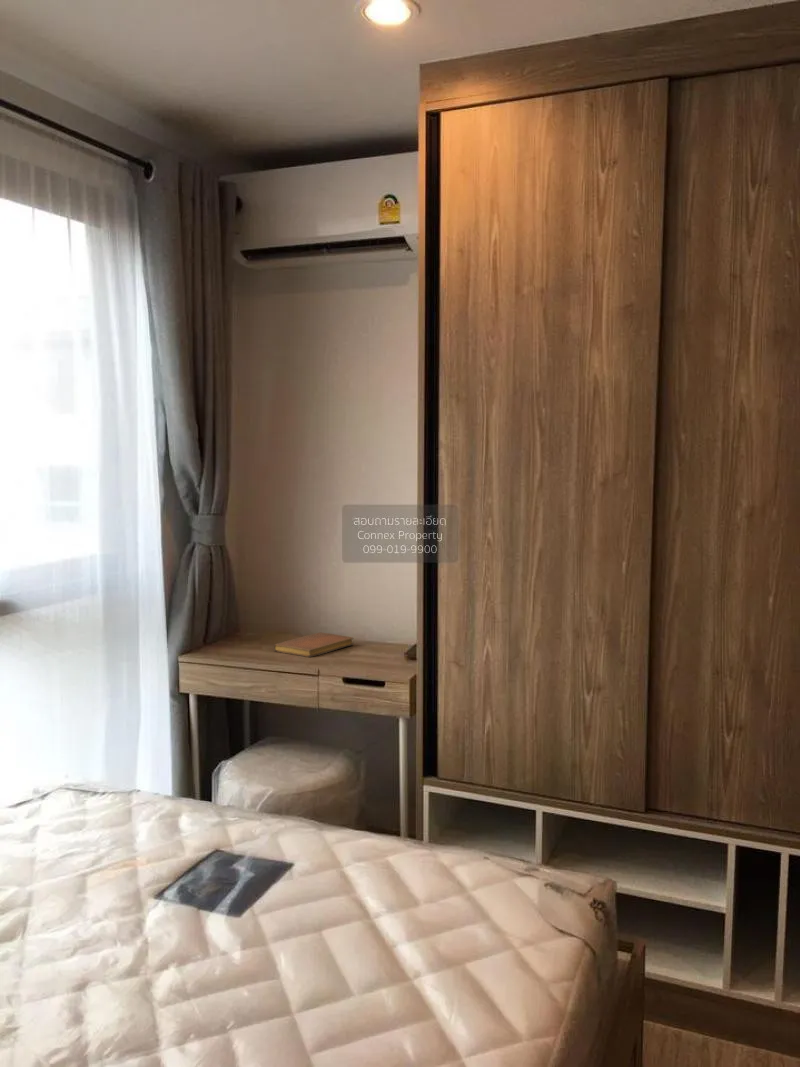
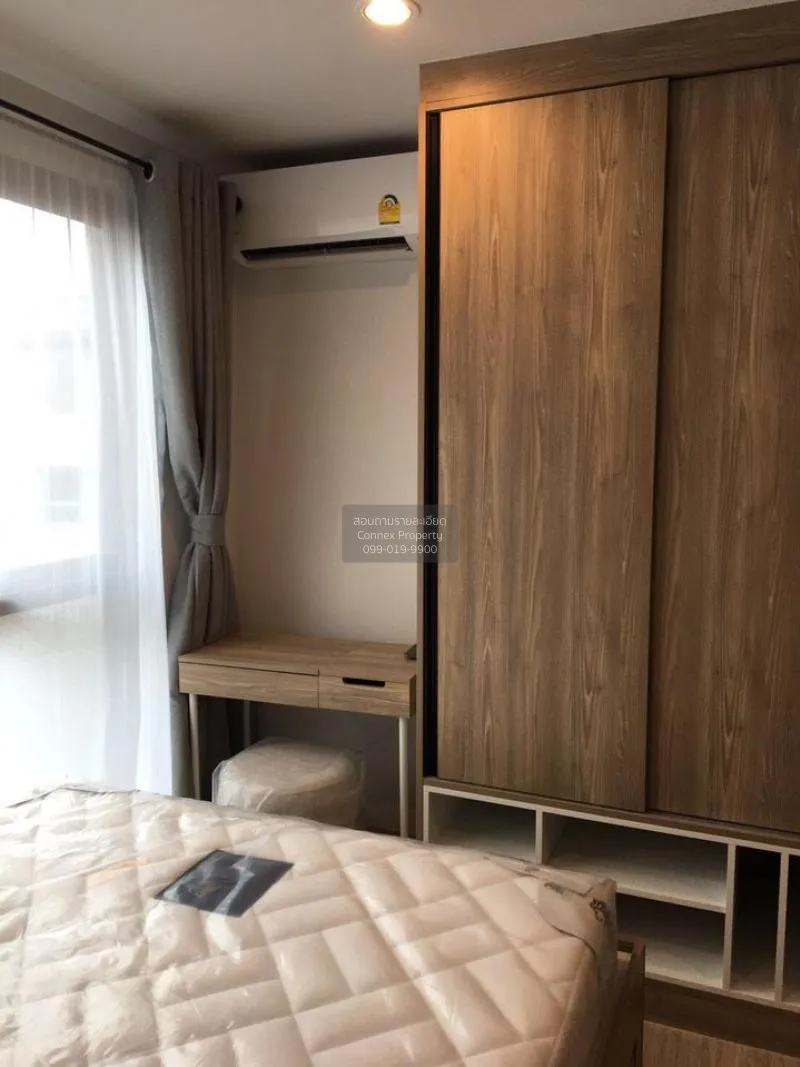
- notebook (314, 644)
